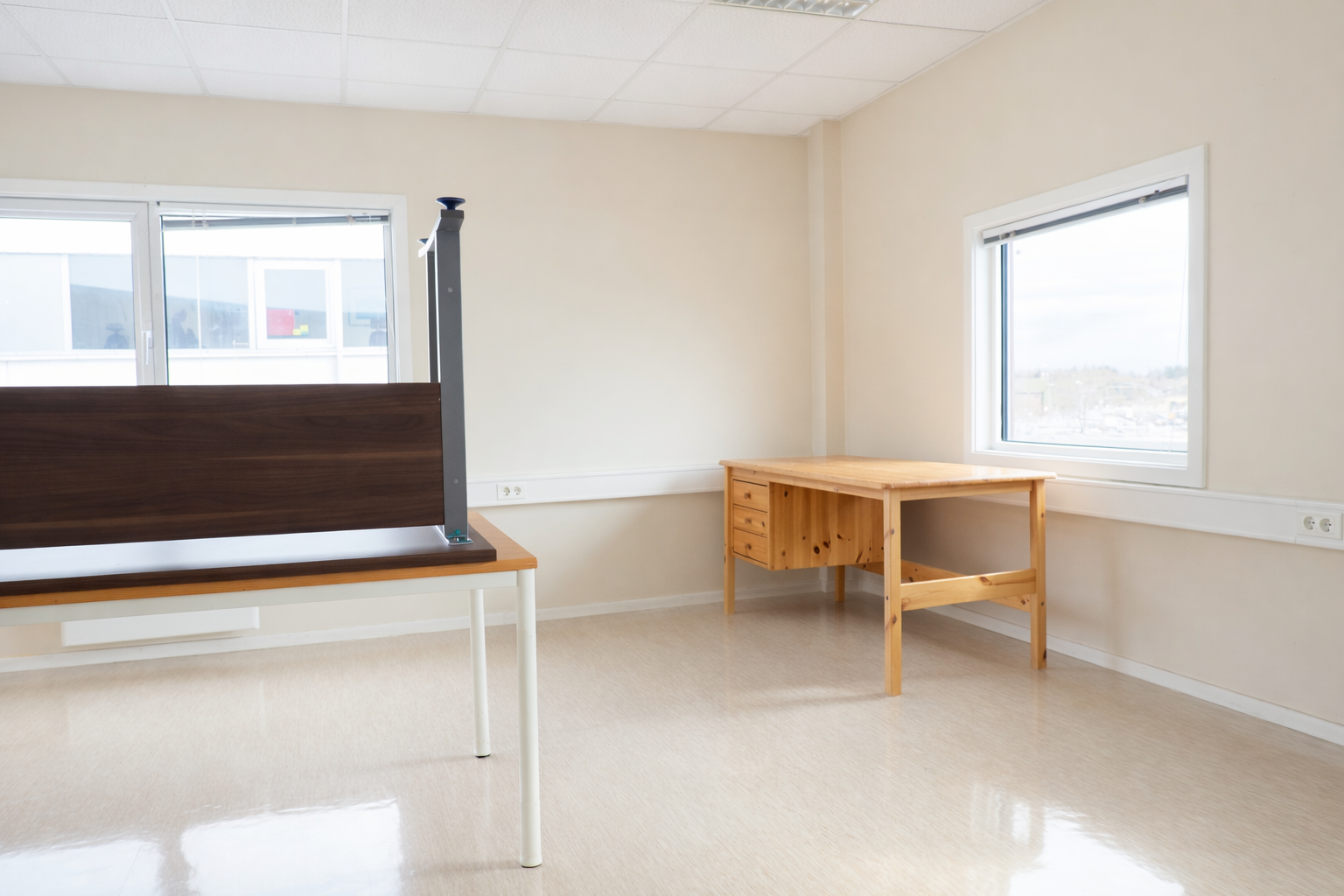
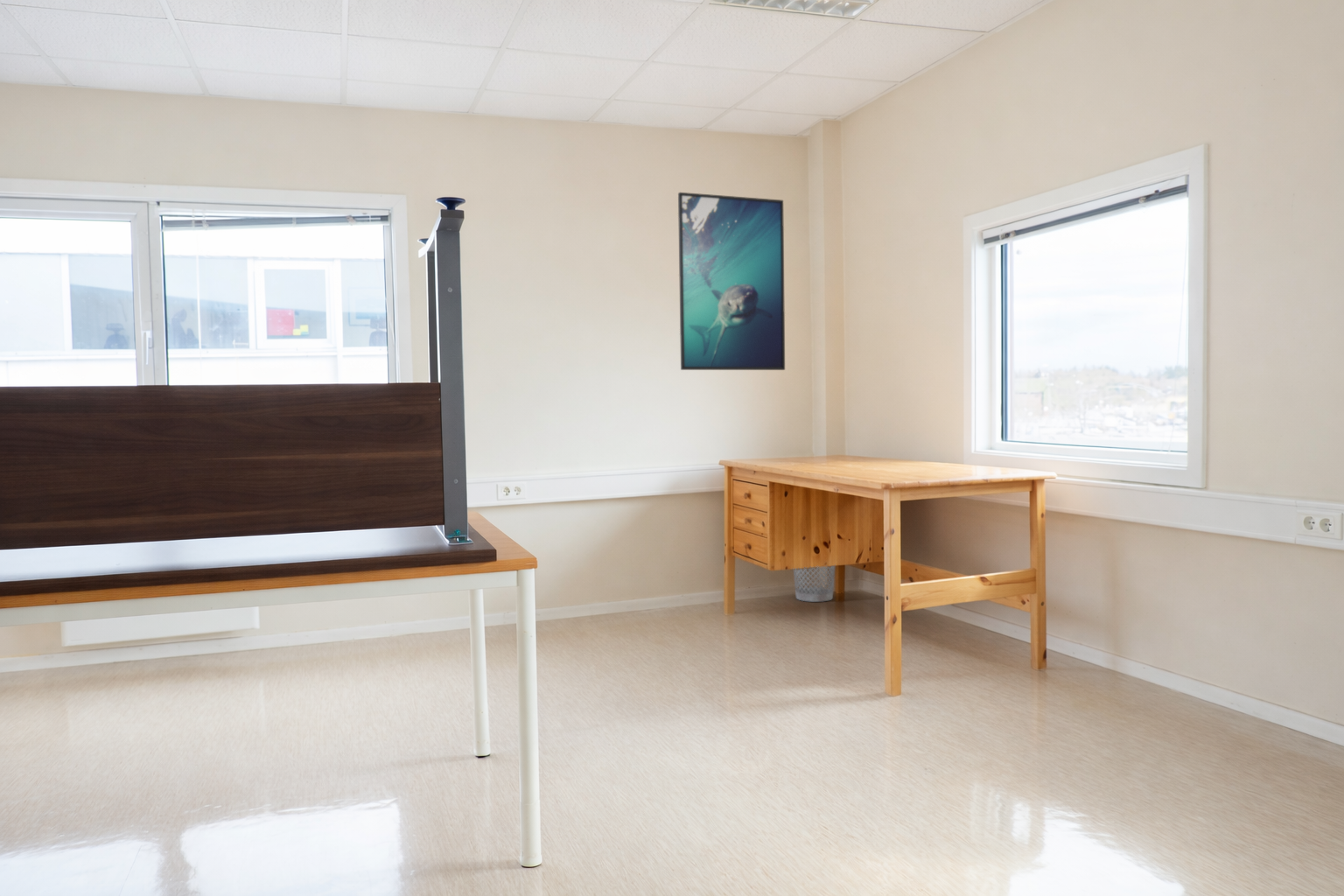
+ wastebasket (814, 570)
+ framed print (732, 284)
